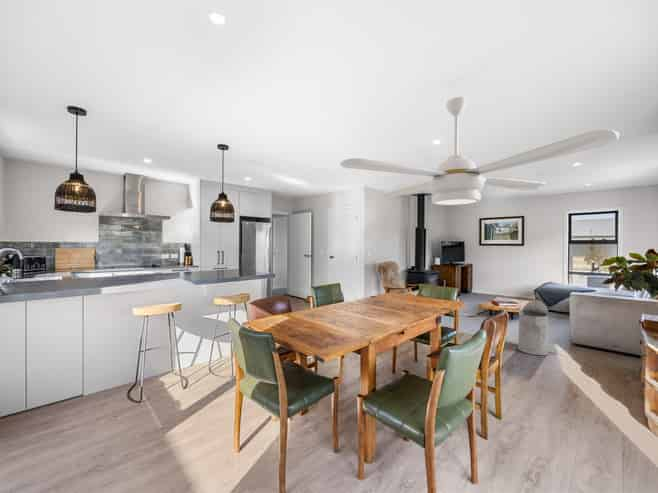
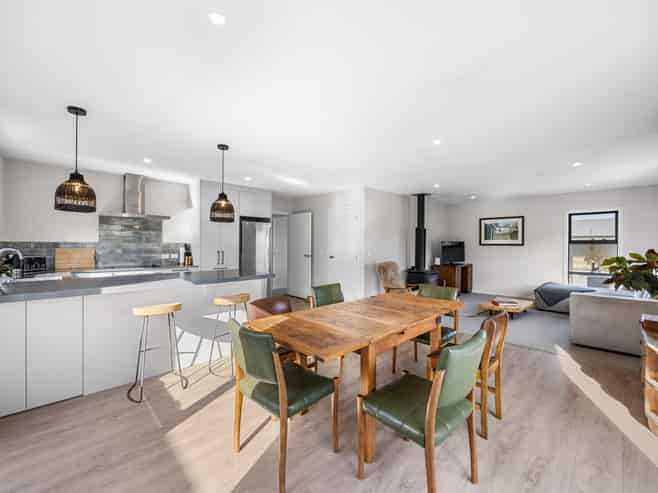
- ceiling fan (456, 152)
- trash can (532, 325)
